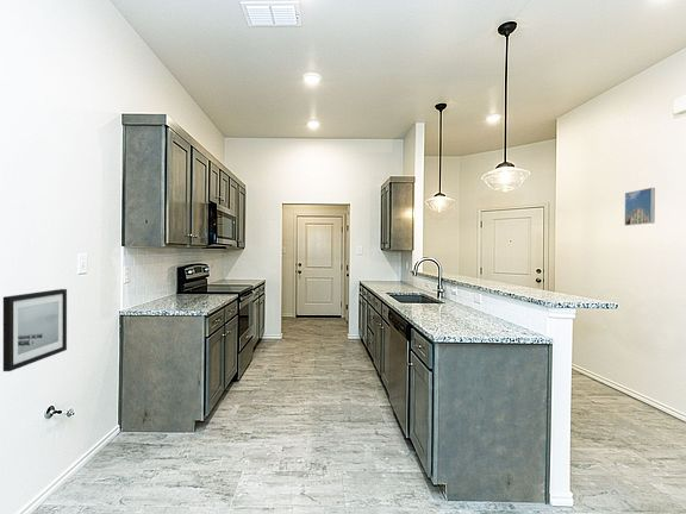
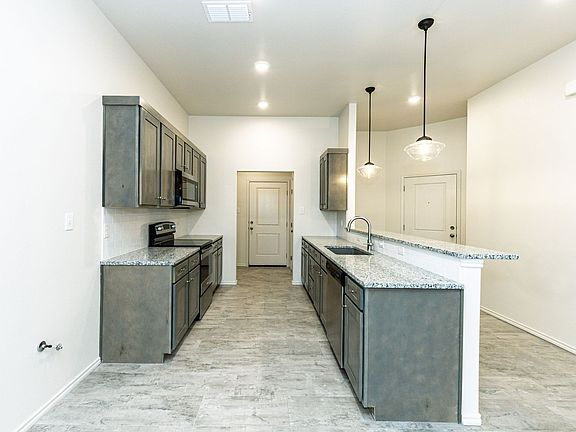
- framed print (638, 207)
- wall art (38, 326)
